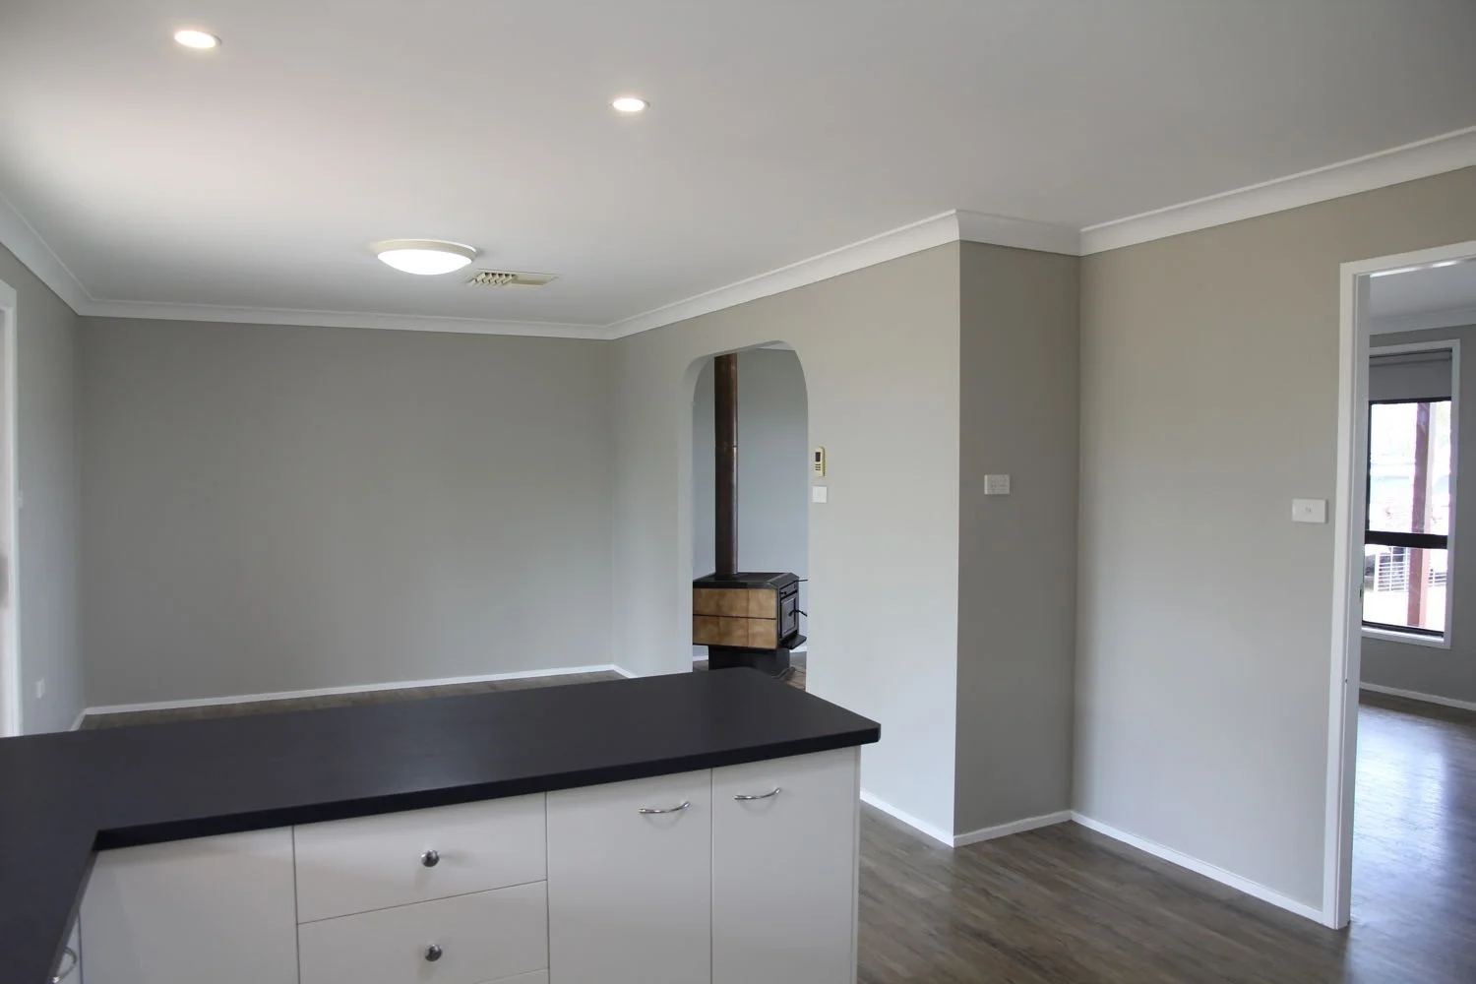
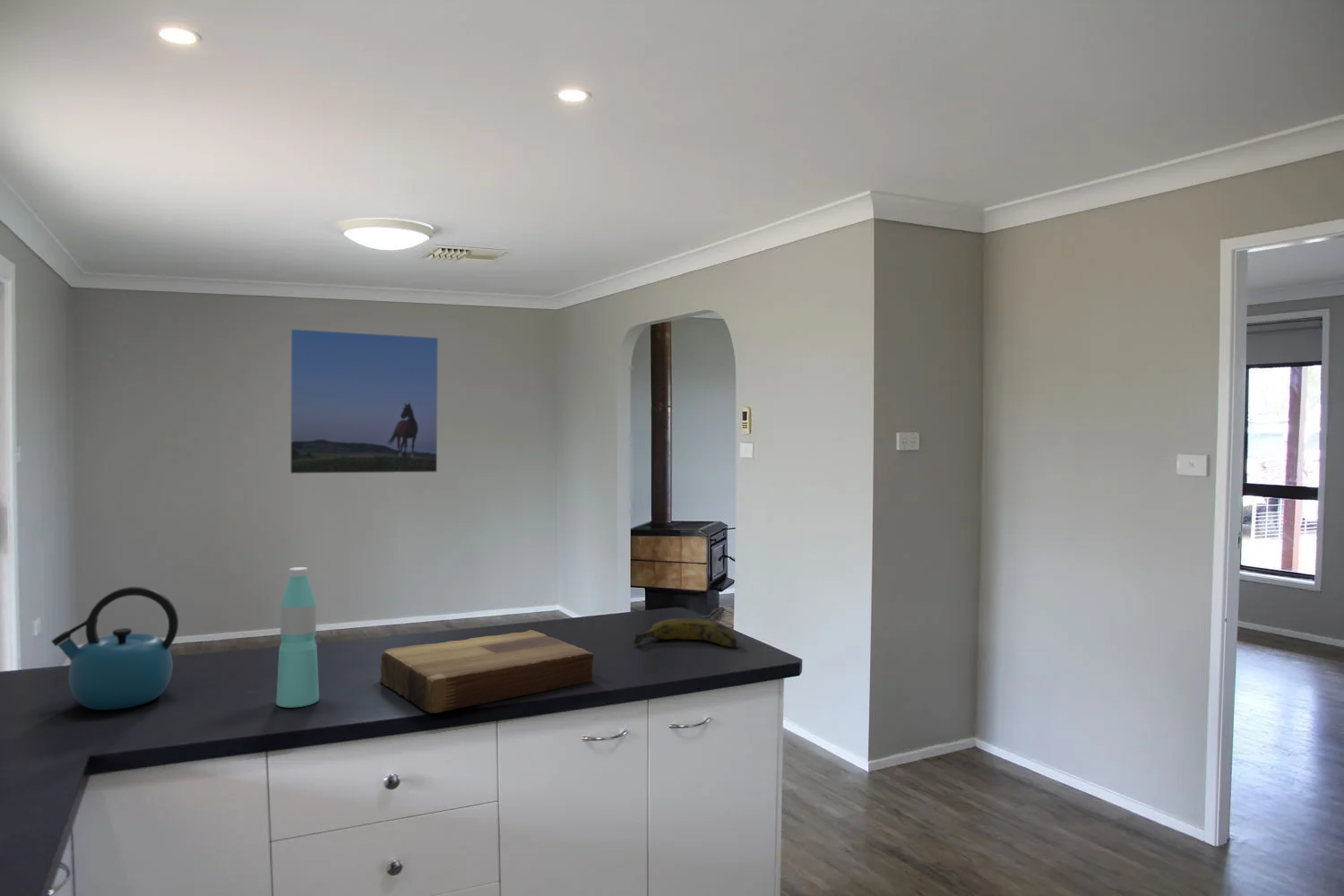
+ banana (686, 634)
+ cutting board (486, 665)
+ kettle (116, 644)
+ water bottle (297, 634)
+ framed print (366, 403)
